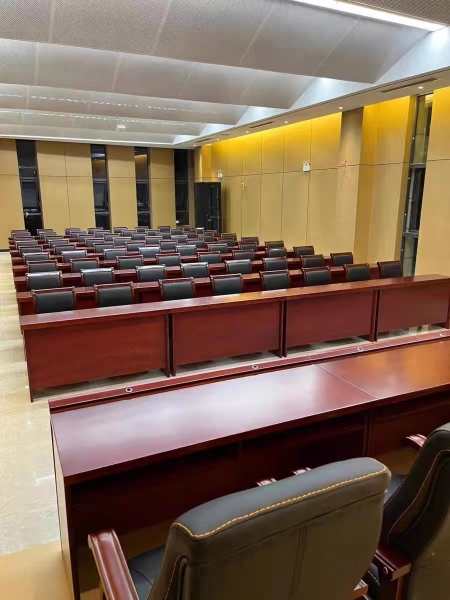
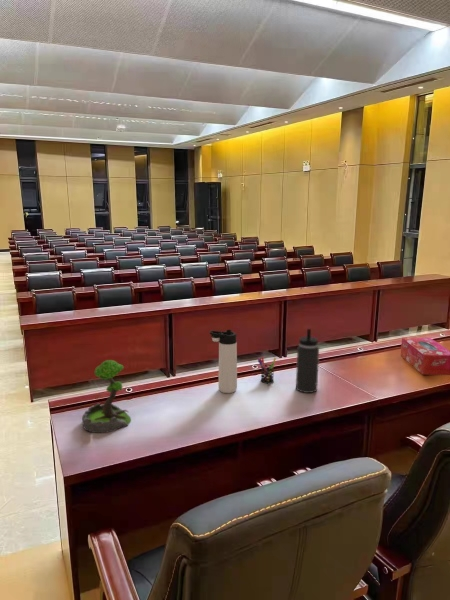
+ thermos bottle (223, 361)
+ tissue box (426, 355)
+ thermos bottle (307, 358)
+ pen holder (267, 369)
+ plant (107, 390)
